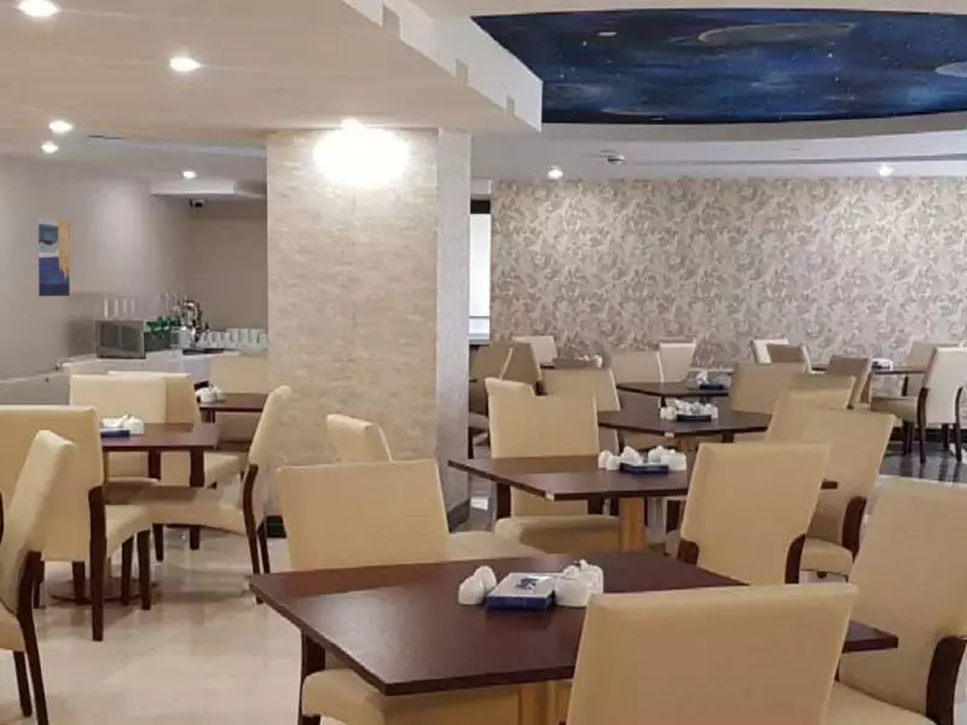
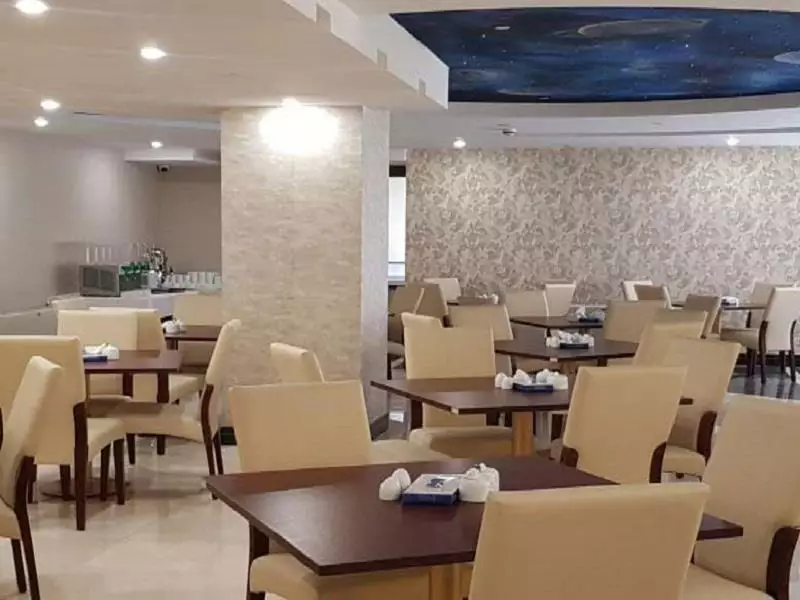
- wall art (54, 257)
